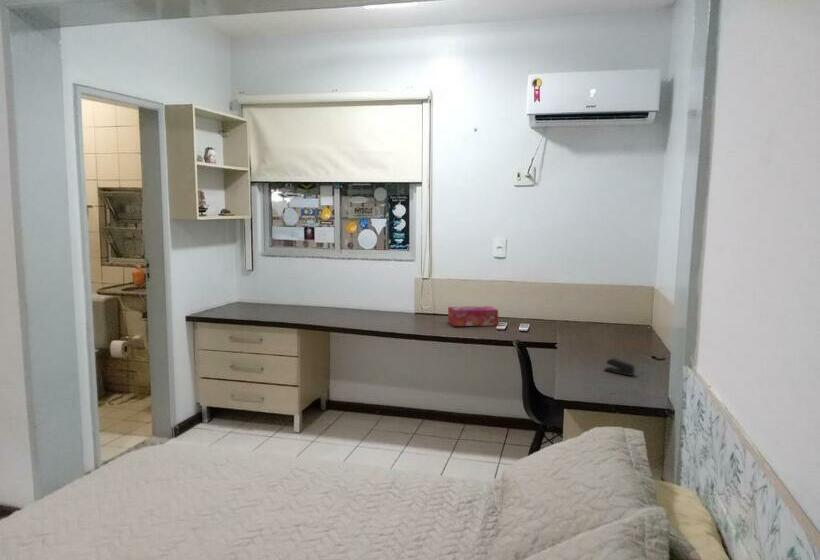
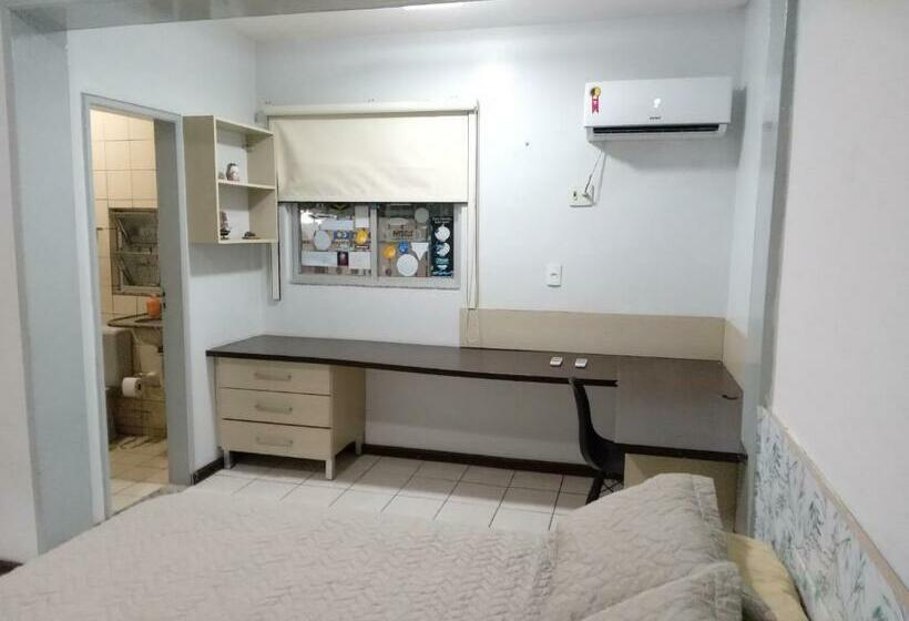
- tissue box (472, 316)
- stapler (619, 366)
